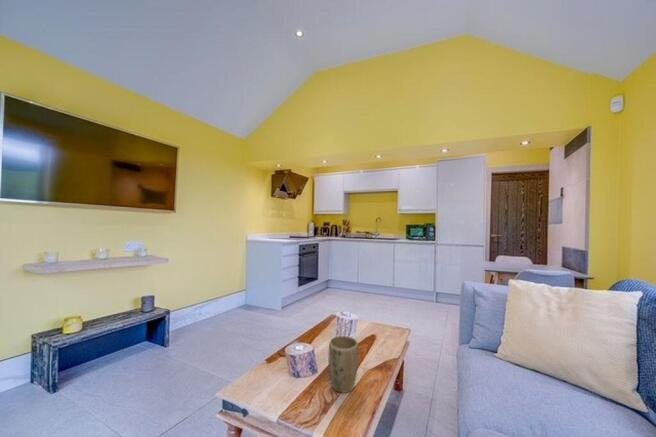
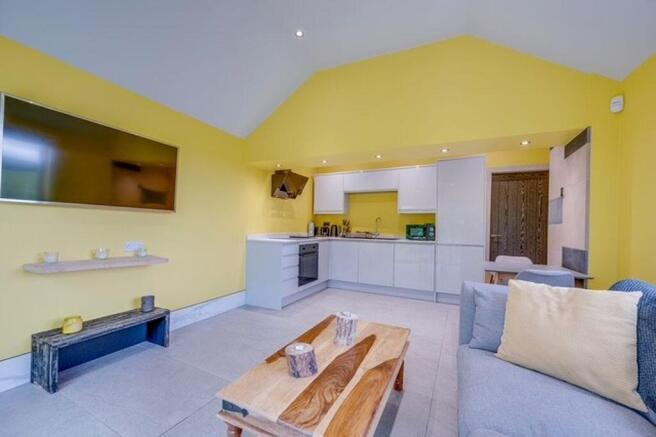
- plant pot (343, 363)
